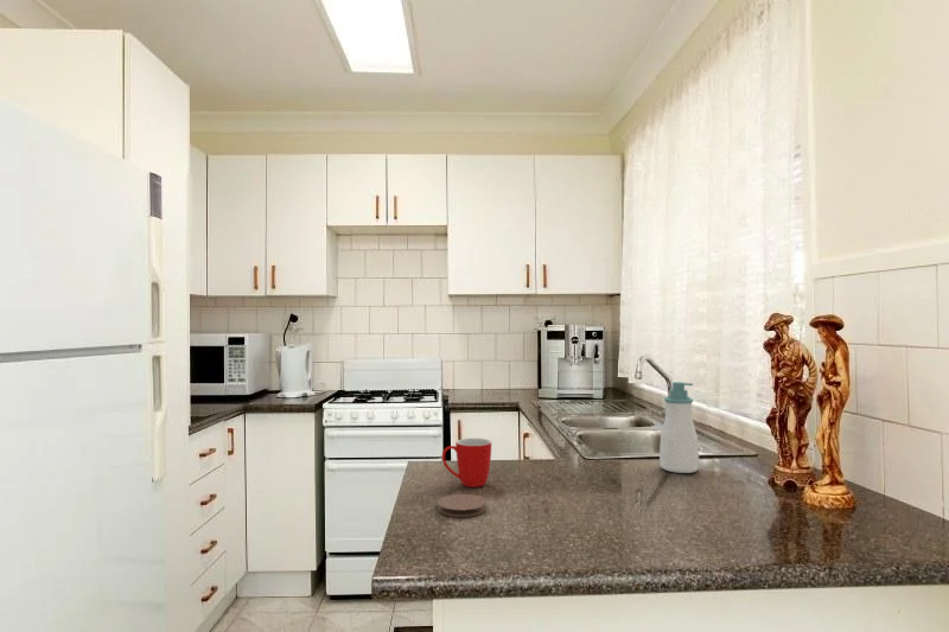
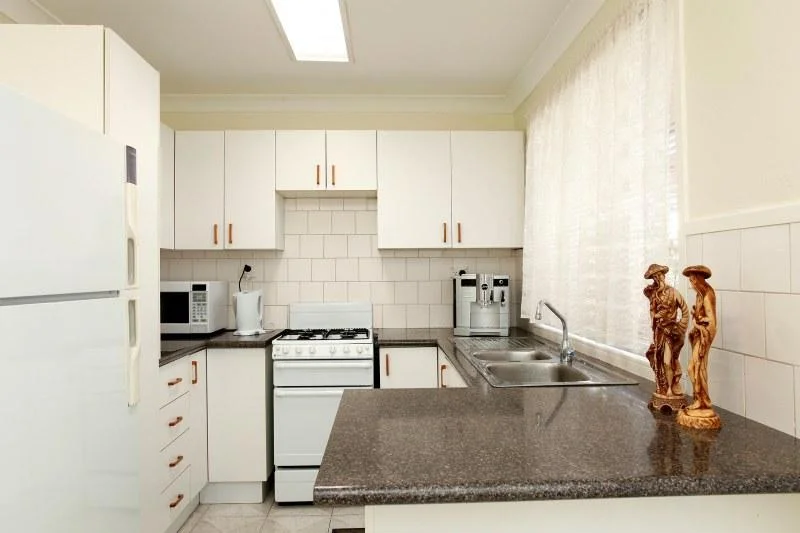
- coaster (461, 504)
- mug (466, 462)
- soap bottle (679, 426)
